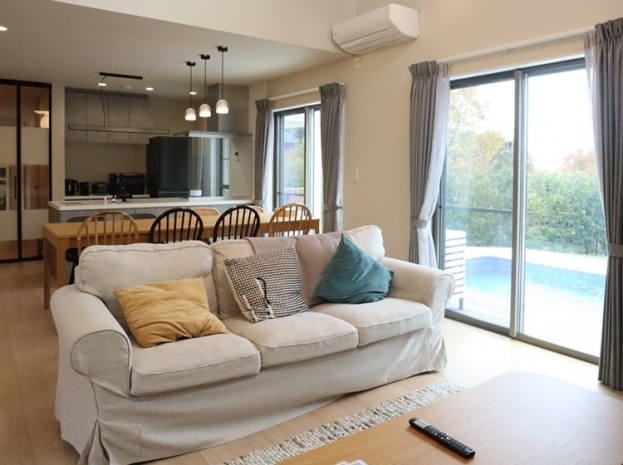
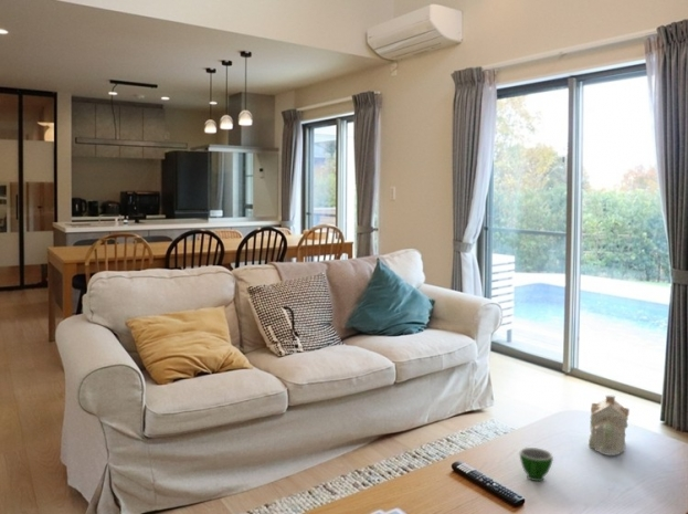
+ teacup (534, 466)
+ teapot (607, 420)
